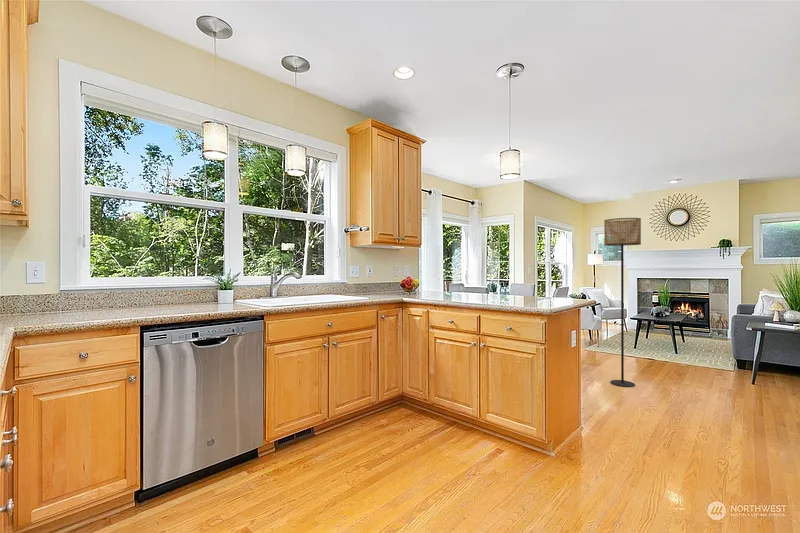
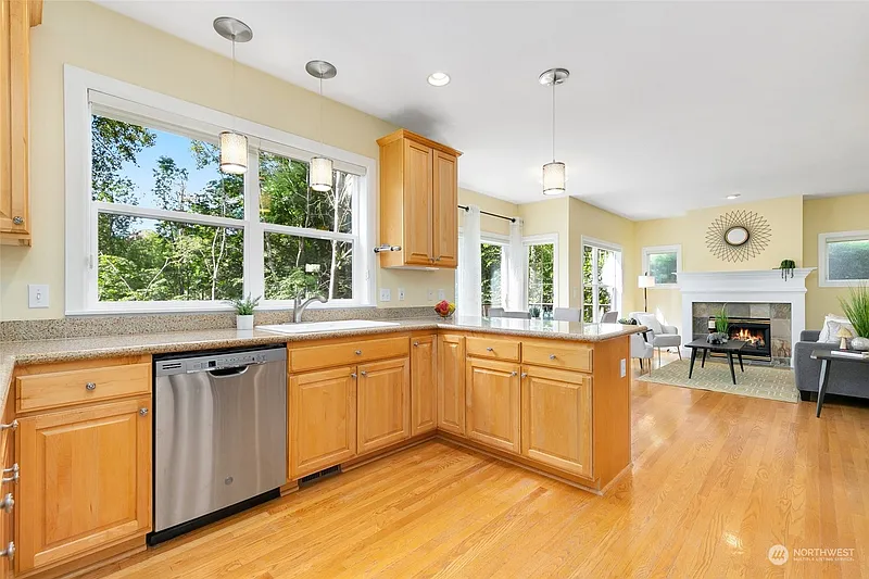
- floor lamp (622, 301)
